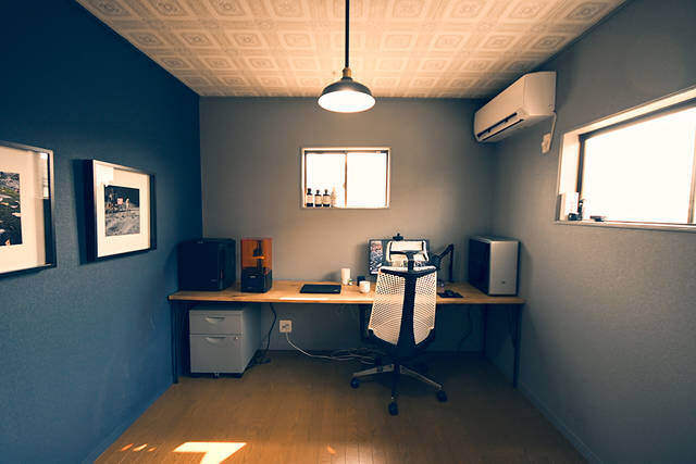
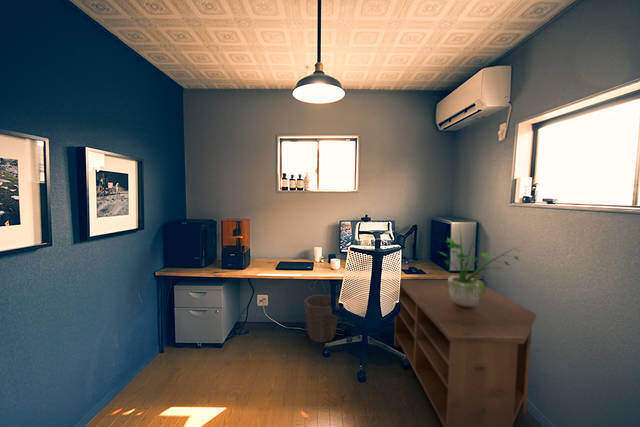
+ waste bin (321, 318)
+ potted plant (478, 265)
+ tv stand (459, 342)
